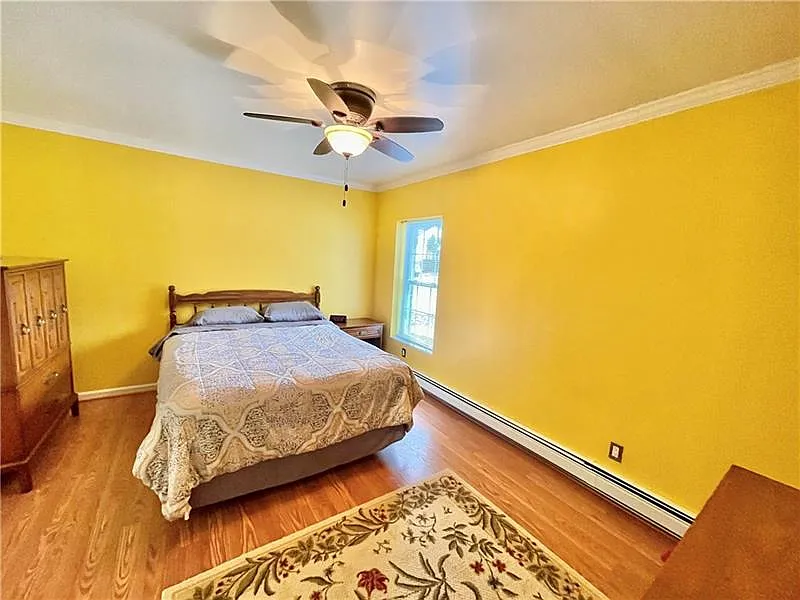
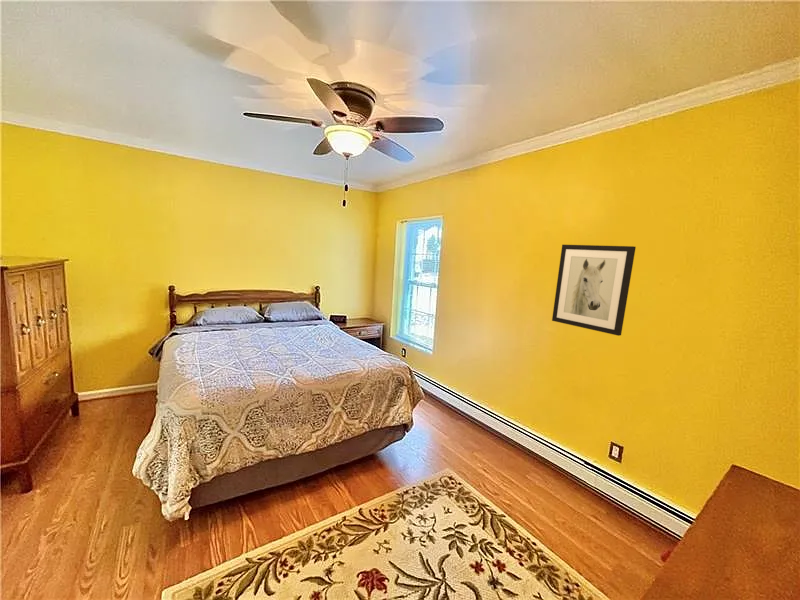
+ wall art (589, 287)
